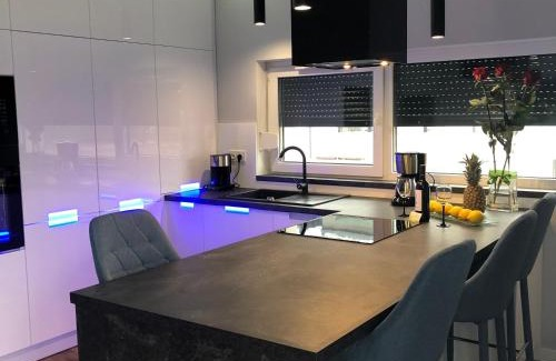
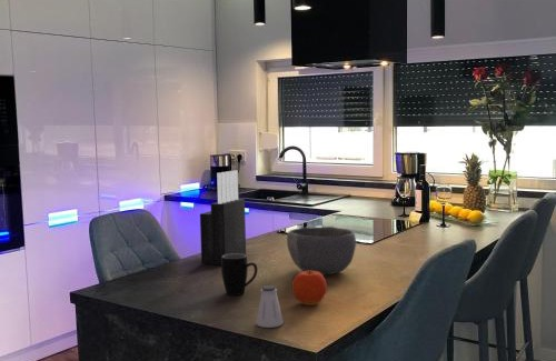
+ saltshaker (269, 304)
+ mug (240, 274)
+ fruit (309, 287)
+ knife block (220, 215)
+ bowl (321, 251)
